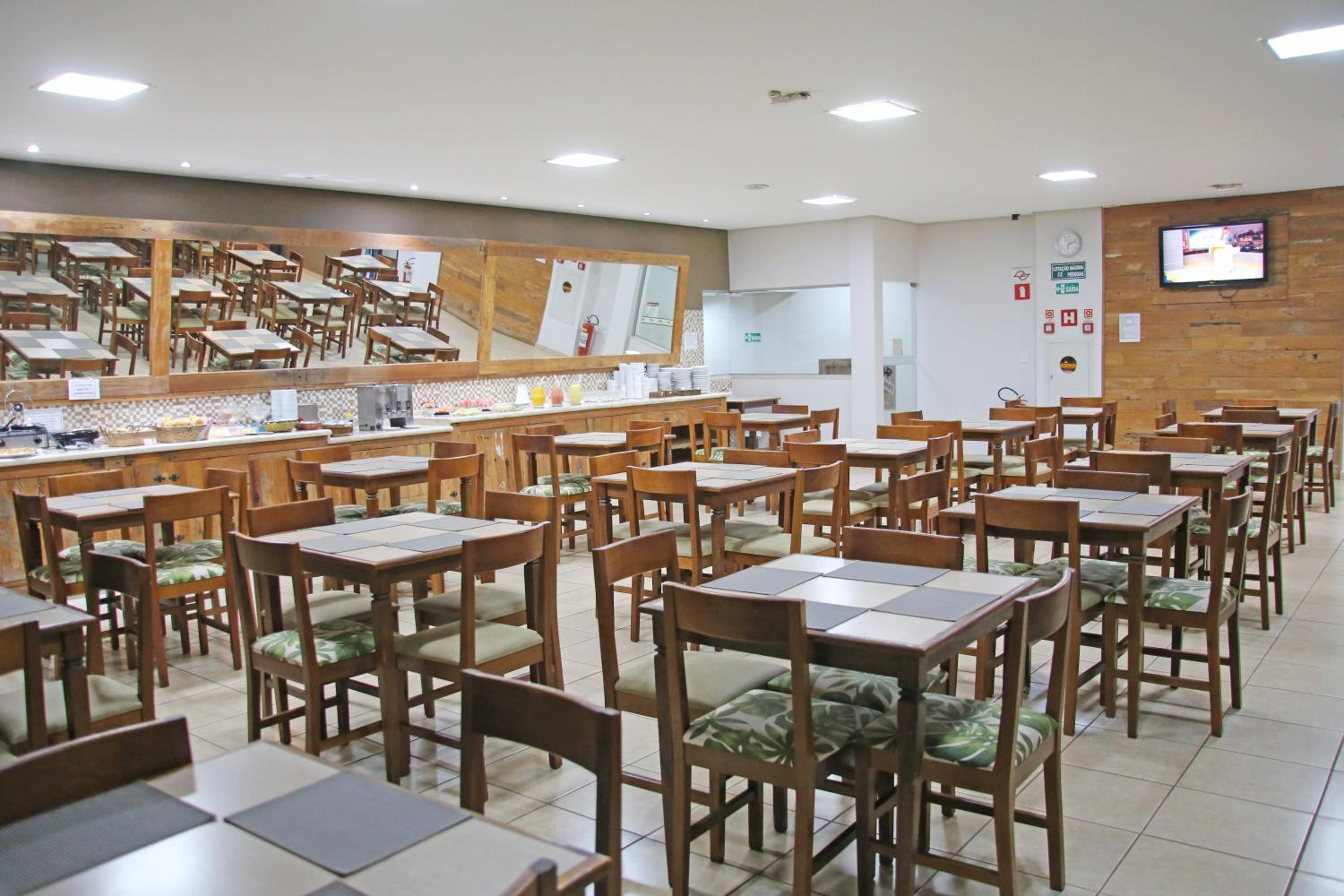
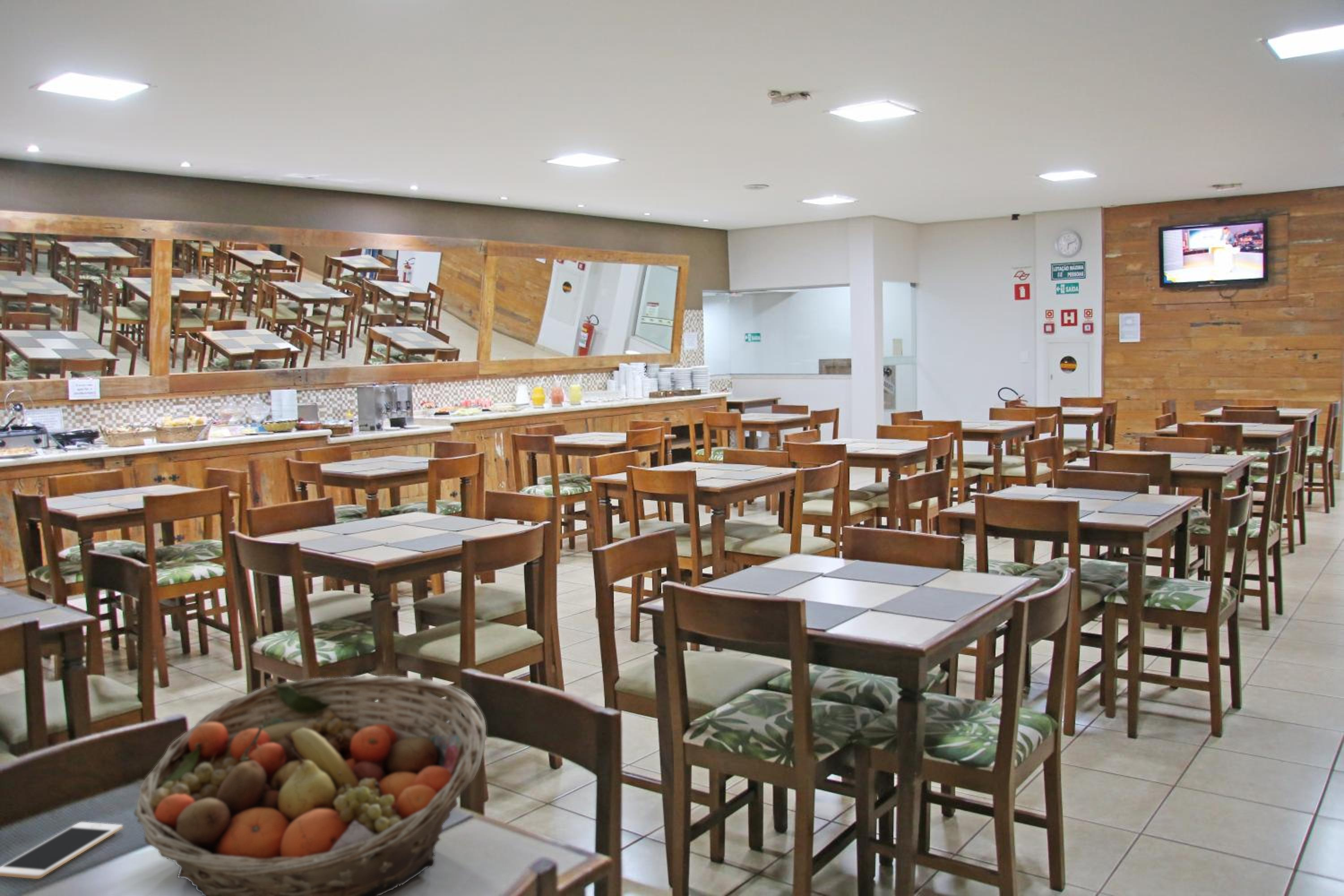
+ fruit basket (318, 784)
+ cell phone (60, 849)
